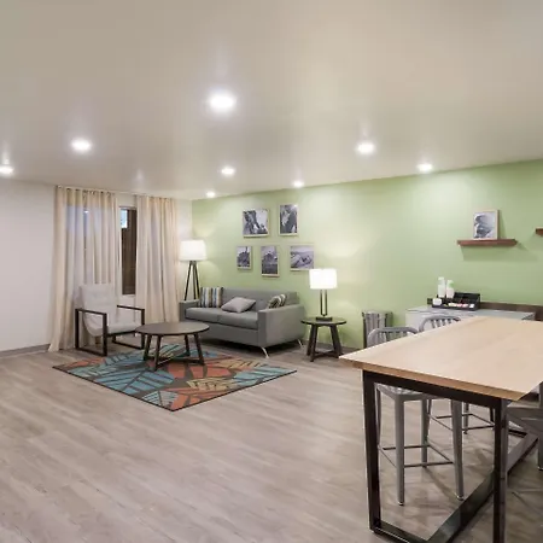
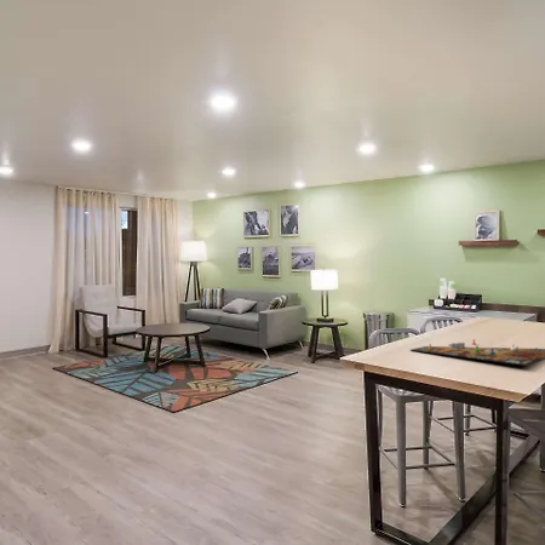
+ gameboard (487, 348)
